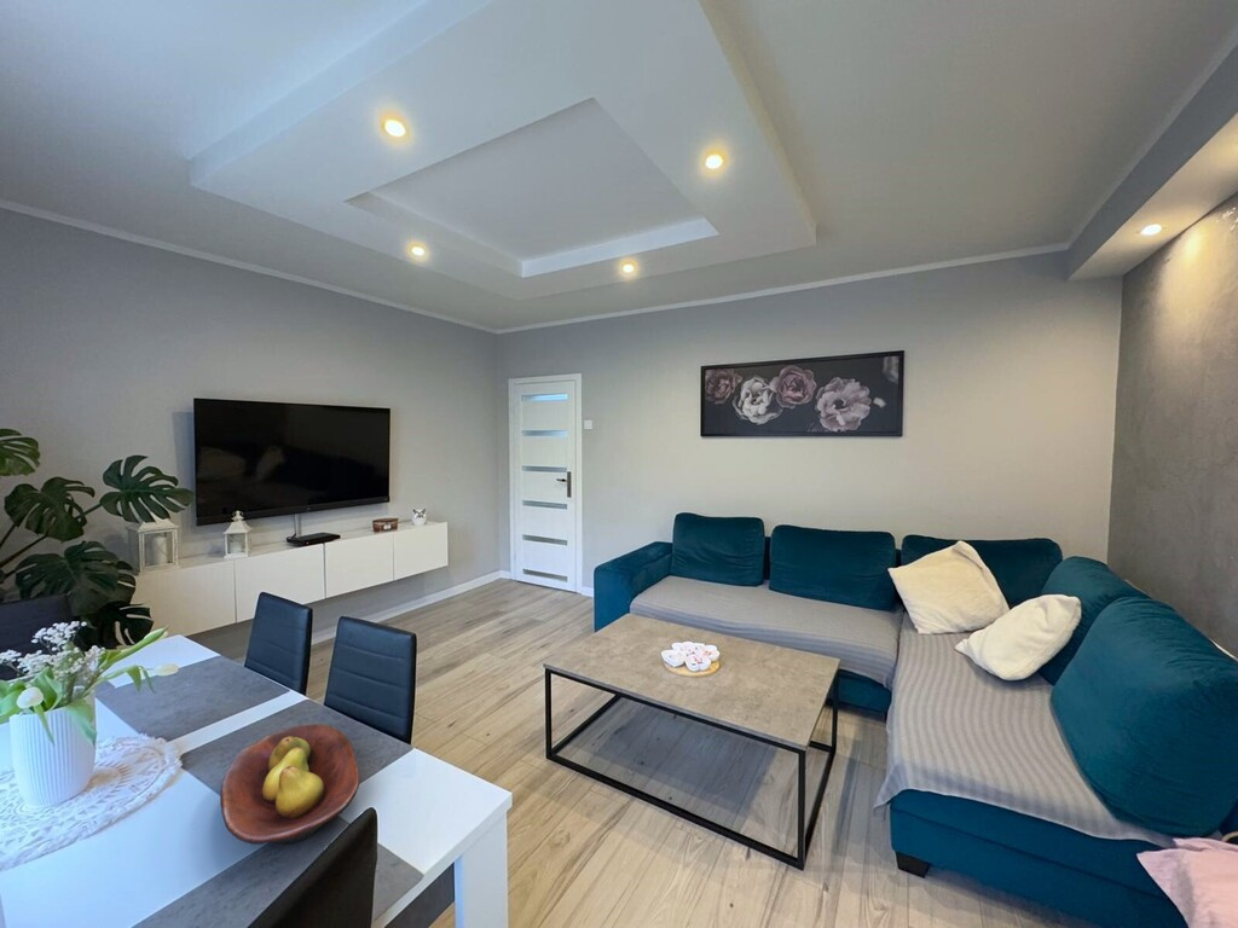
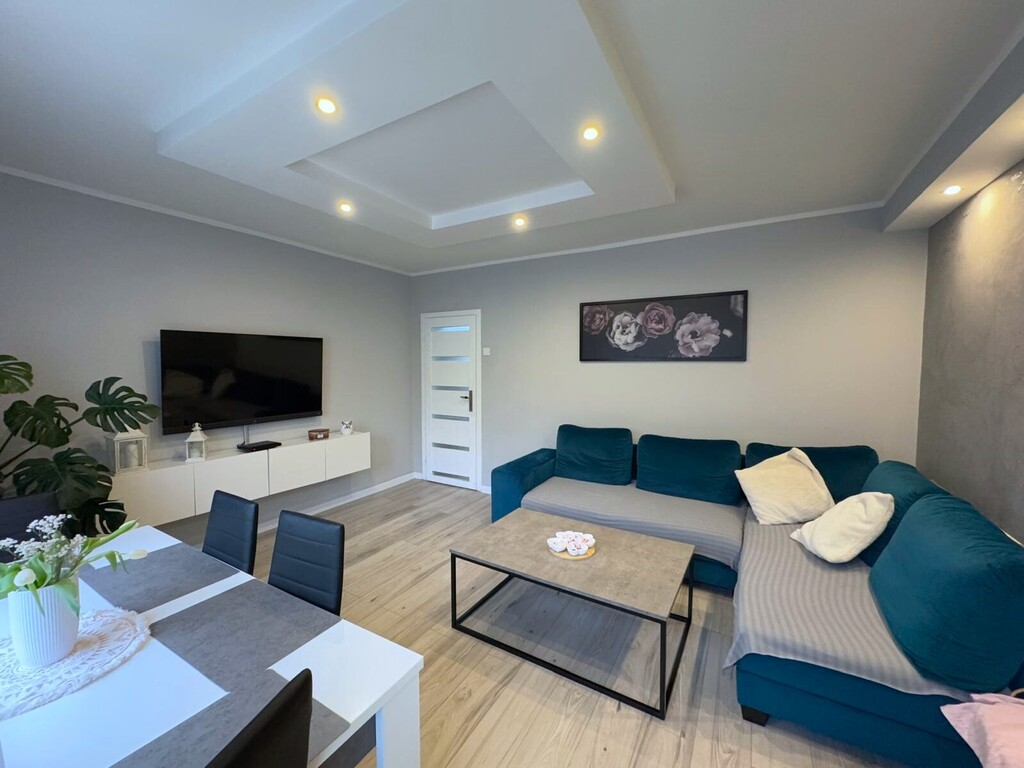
- fruit bowl (293, 775)
